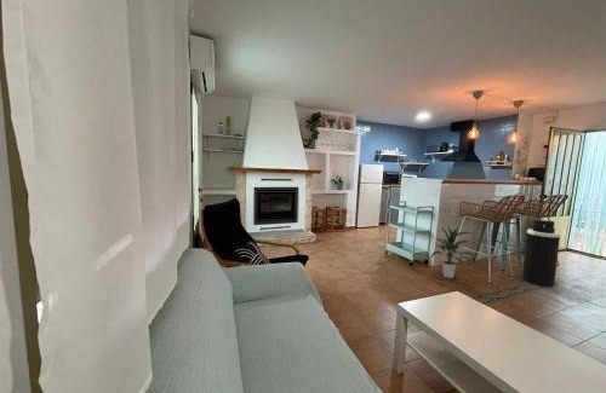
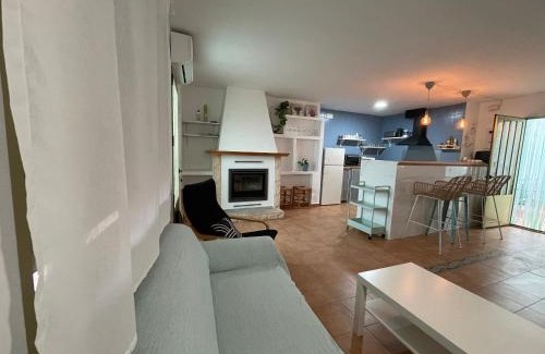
- trash can (541, 252)
- indoor plant (451, 252)
